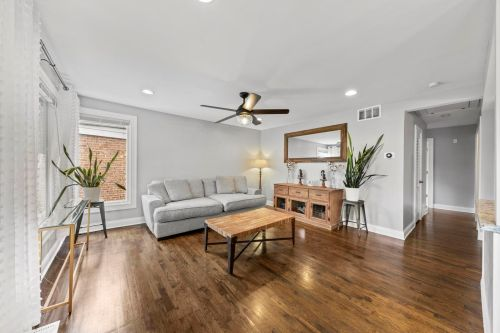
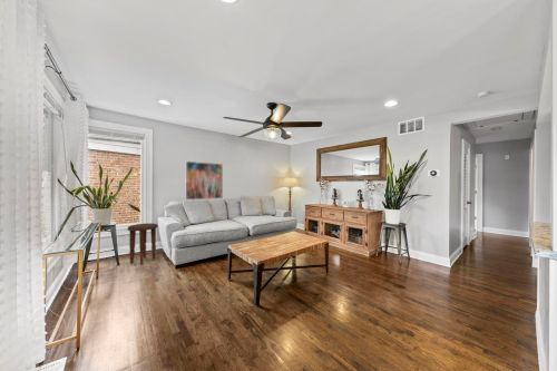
+ side table (143, 243)
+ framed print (205, 180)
